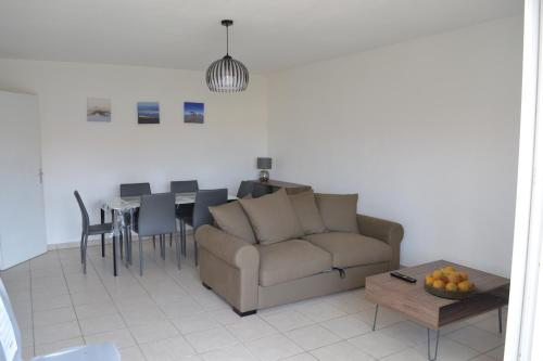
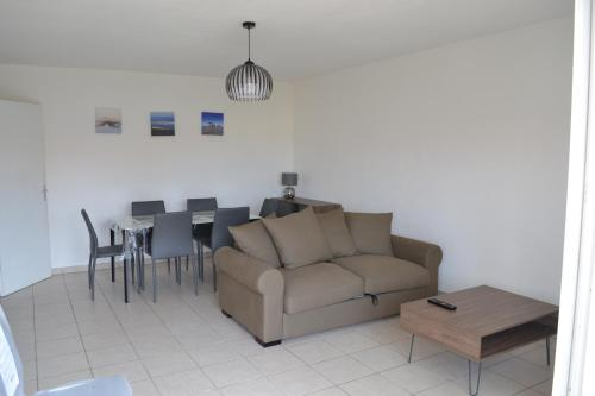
- fruit bowl (449, 280)
